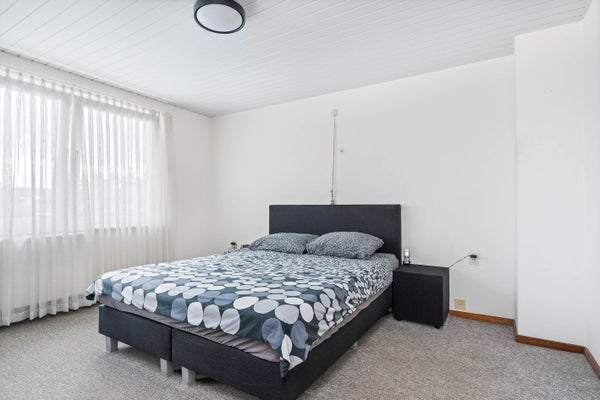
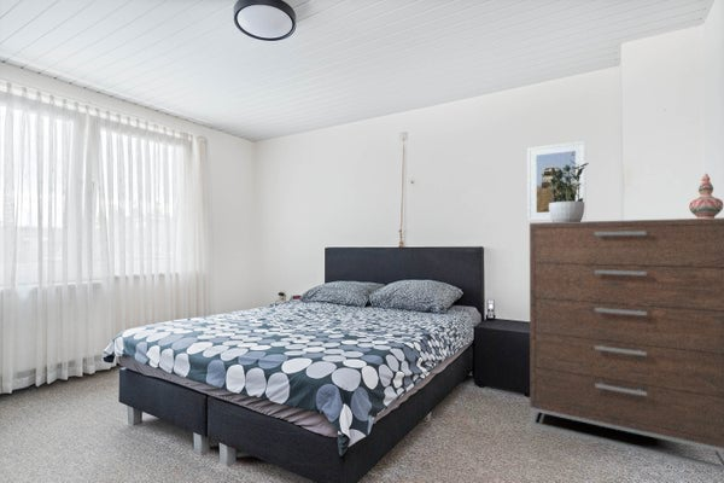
+ potted plant (564, 191)
+ decorative vase (705, 196)
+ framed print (555, 182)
+ dresser (617, 326)
